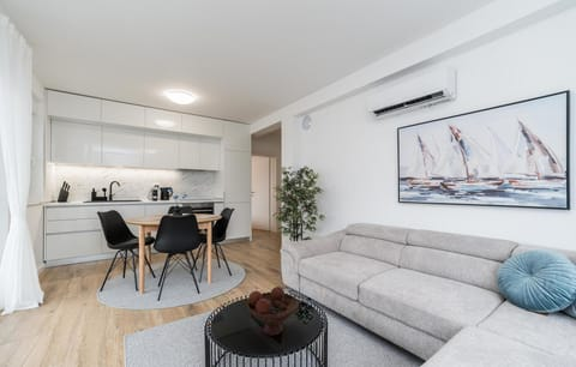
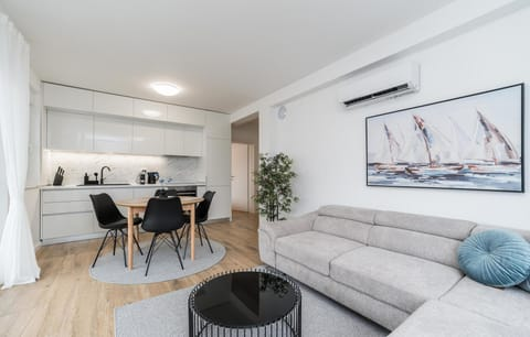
- fruit bowl (272, 311)
